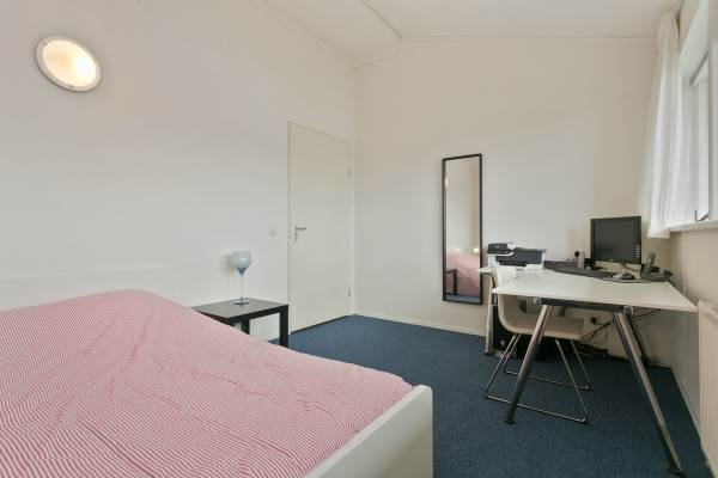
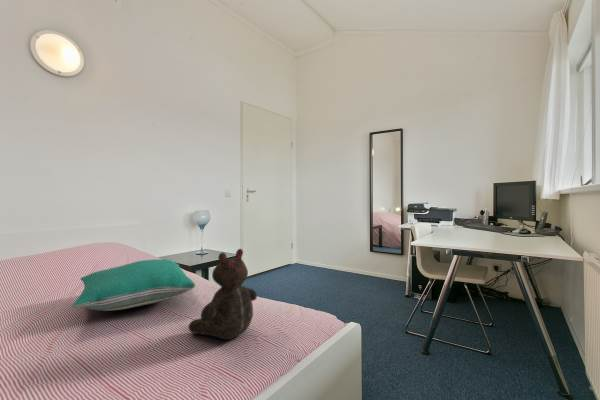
+ teddy bear (222, 291)
+ pillow (136, 282)
